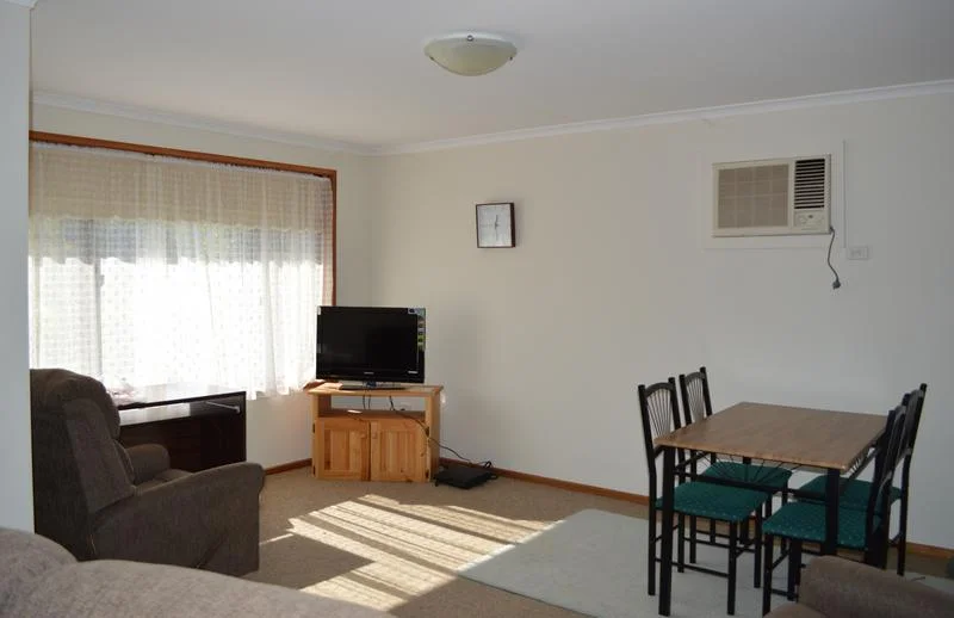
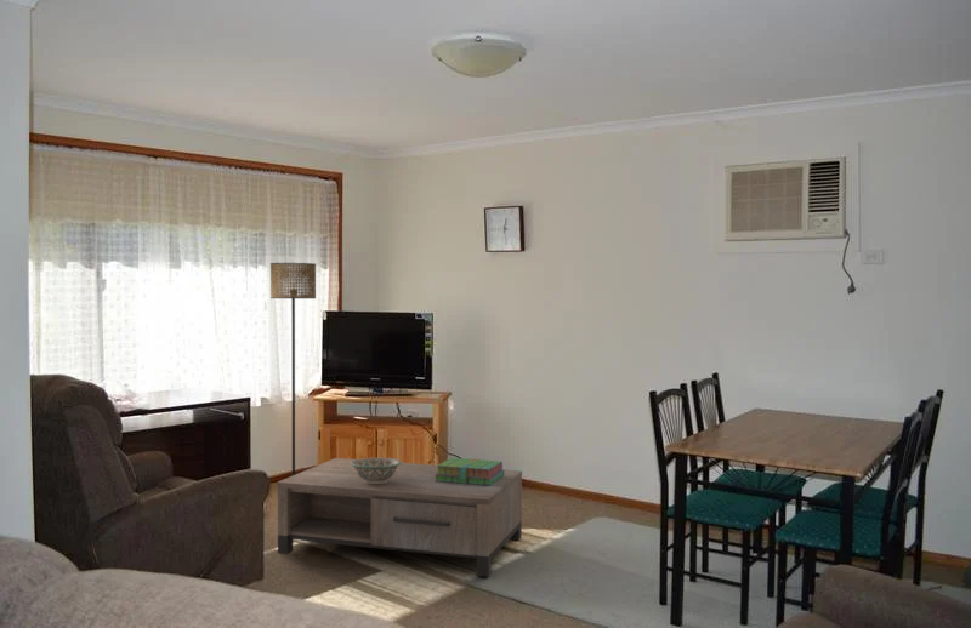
+ floor lamp (293, 377)
+ decorative bowl (375, 470)
+ coffee table (403, 510)
+ stack of books (470, 470)
